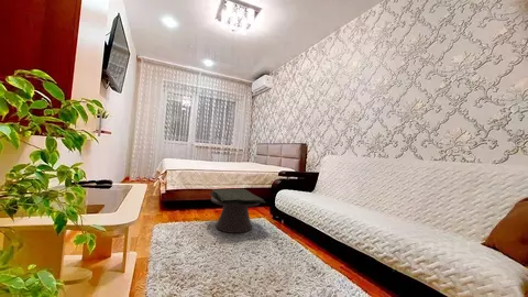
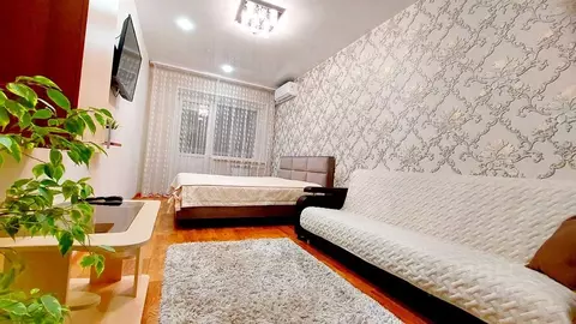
- side table (234, 209)
